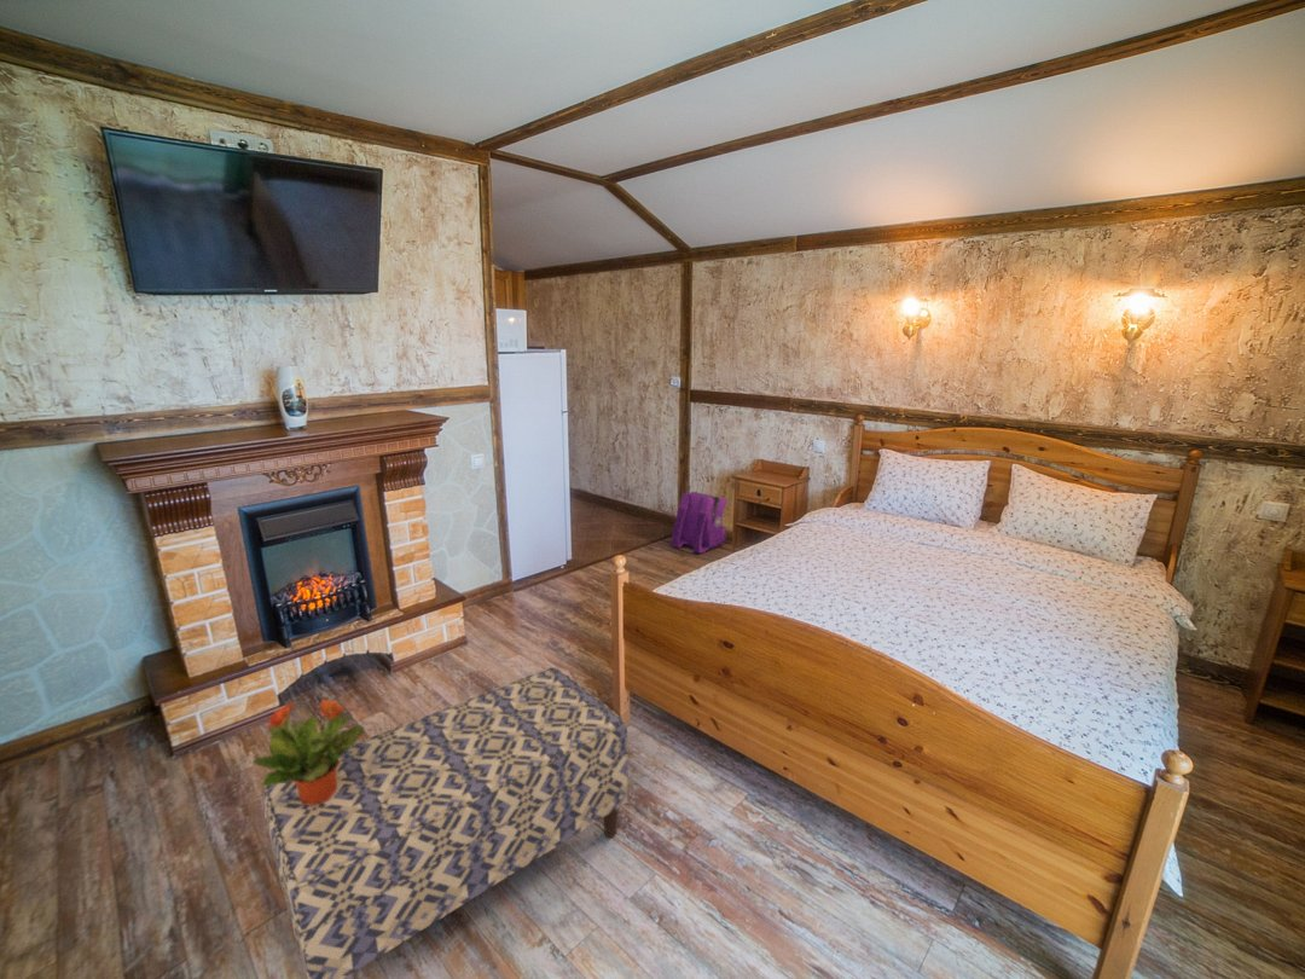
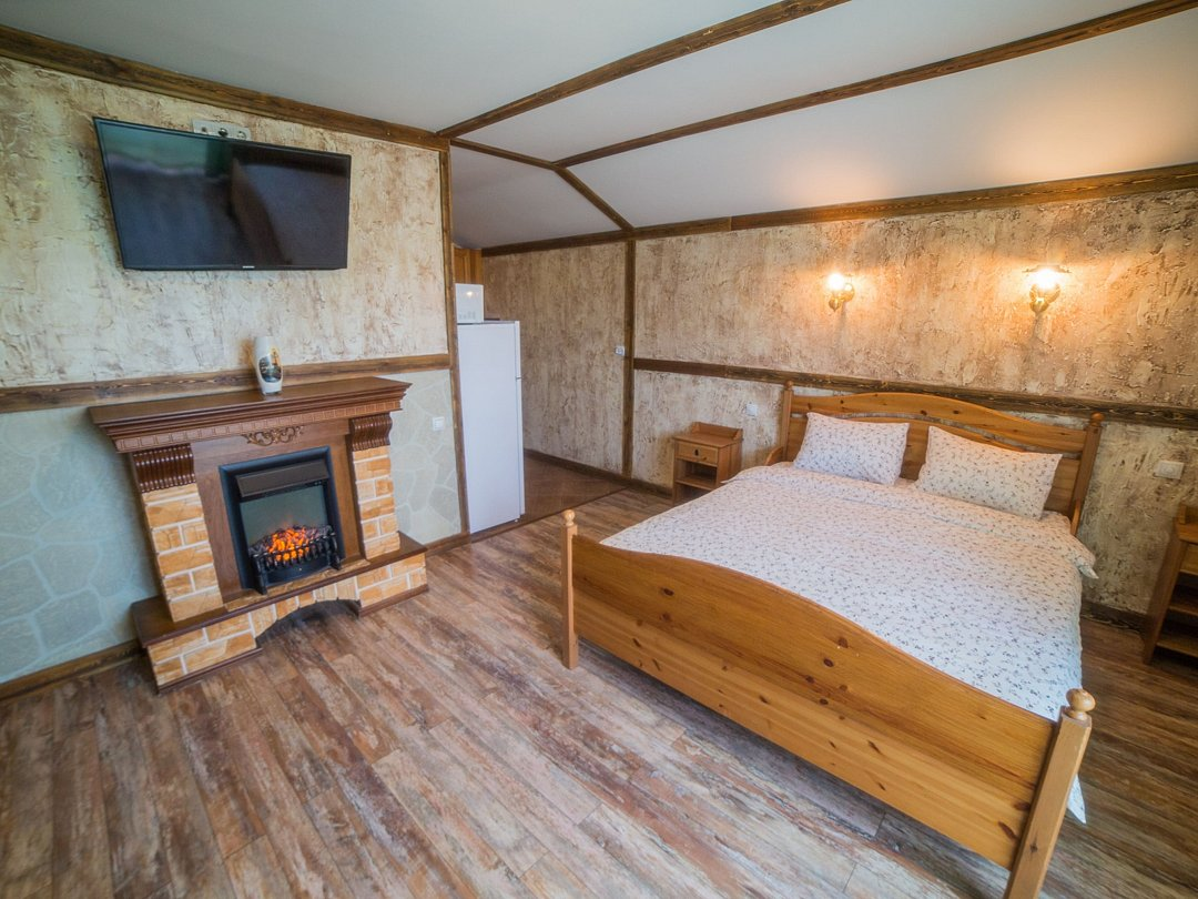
- backpack (701, 519)
- potted plant (312, 749)
- bench (463, 811)
